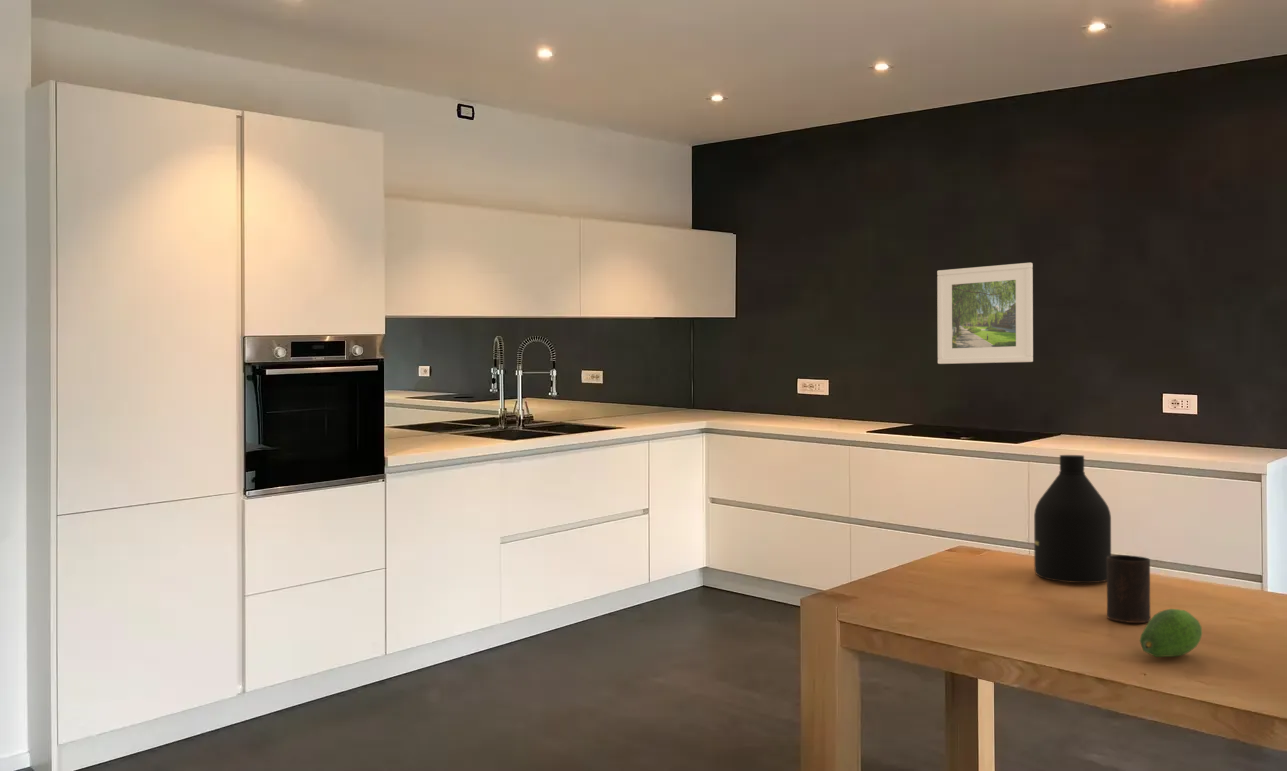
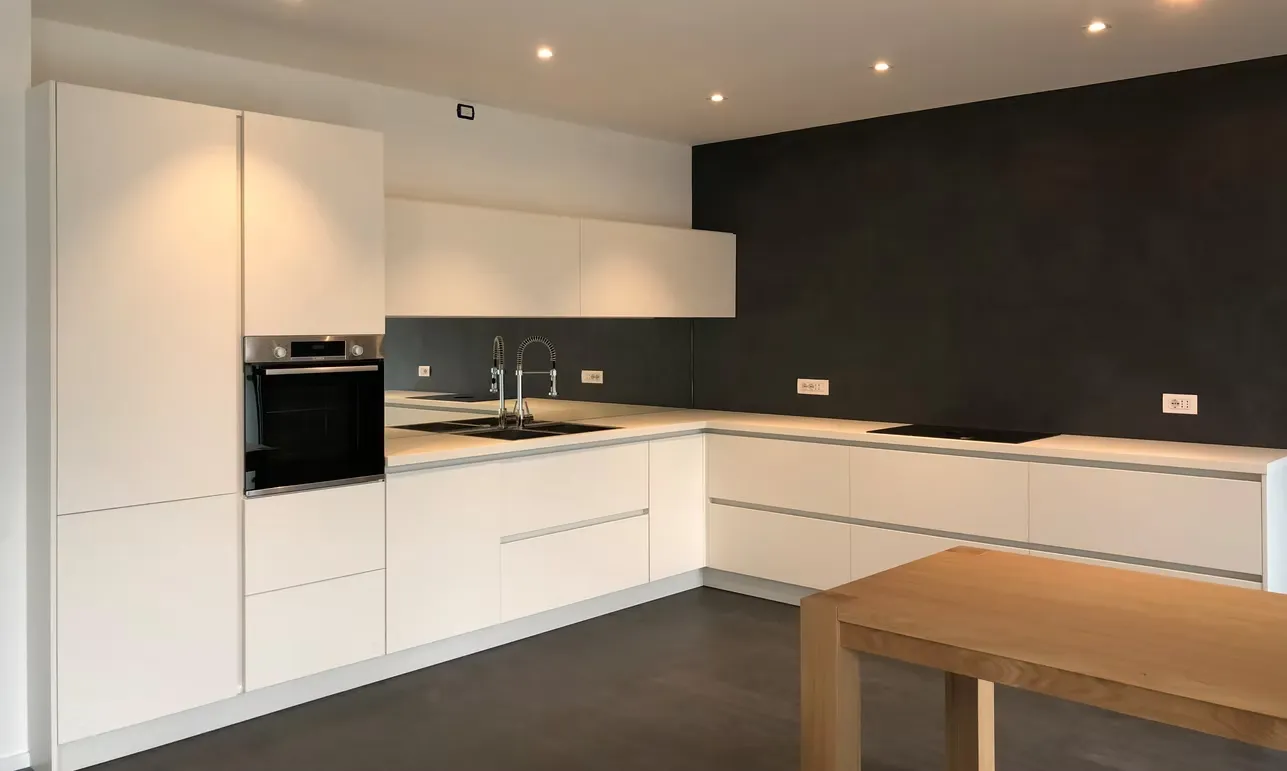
- bottle (1072, 516)
- fruit (1169, 632)
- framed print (983, 314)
- cup (1128, 588)
